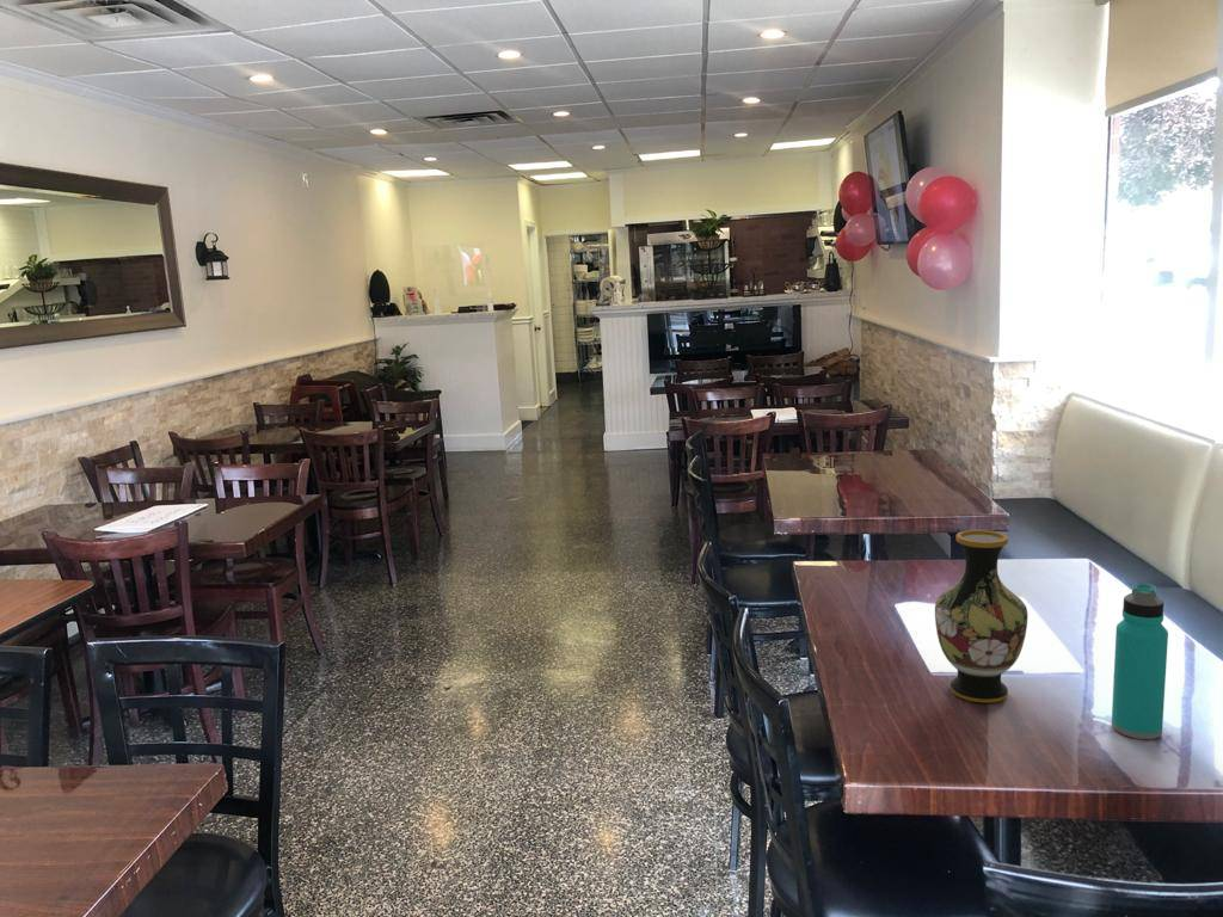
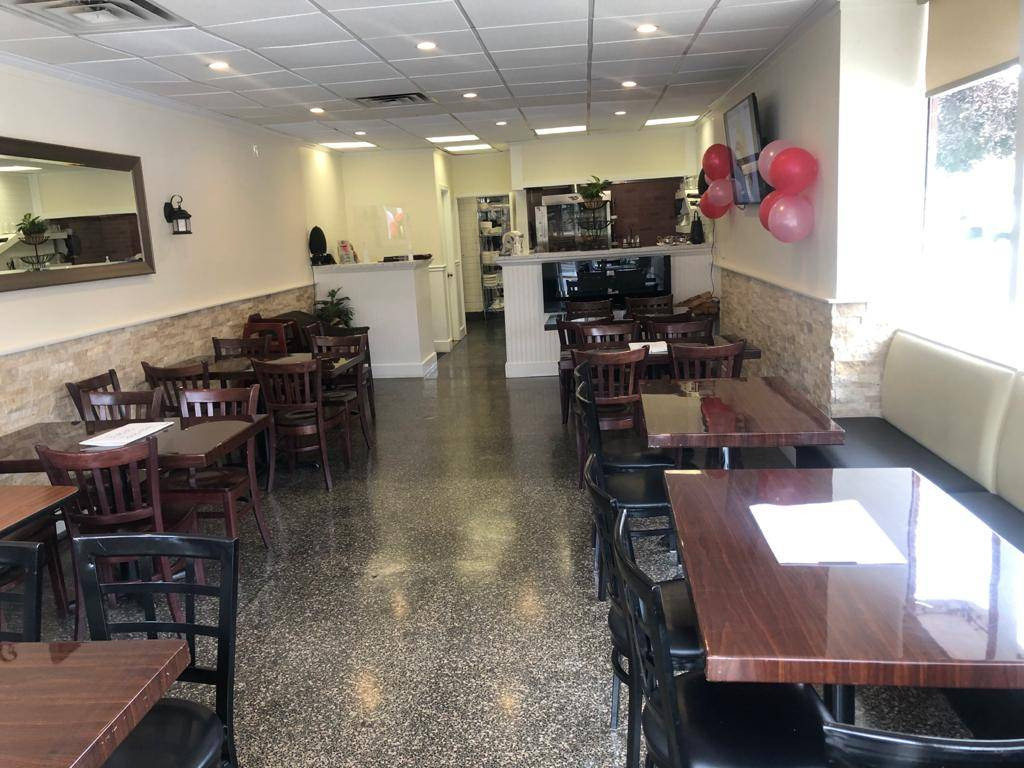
- water bottle (1139, 659)
- vase (979, 615)
